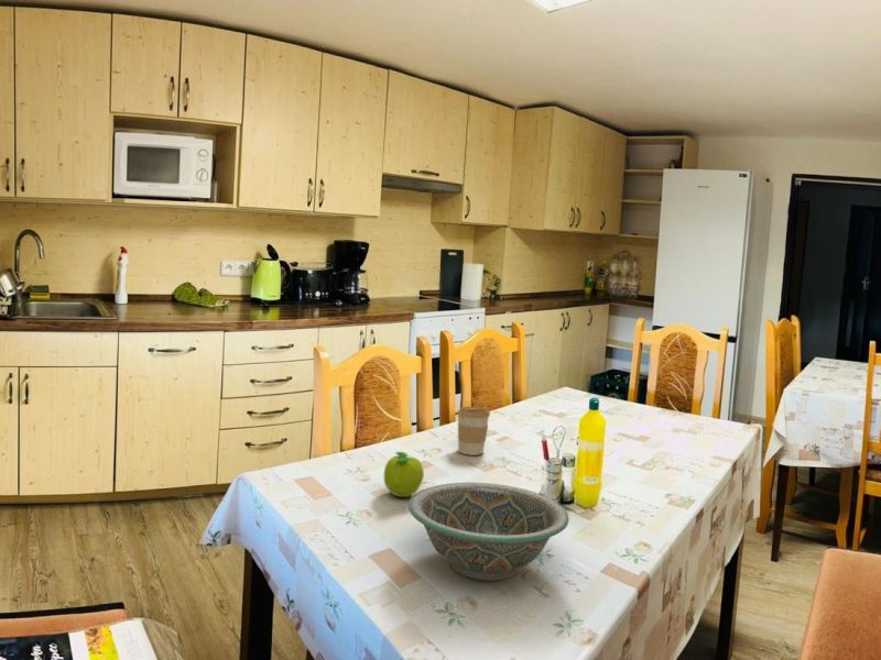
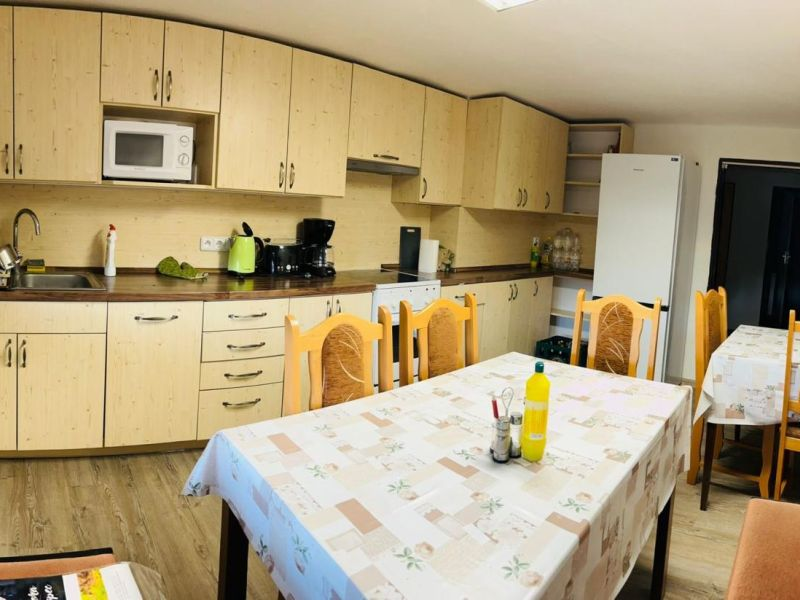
- coffee cup (471, 428)
- decorative bowl (486, 536)
- fruit (403, 474)
